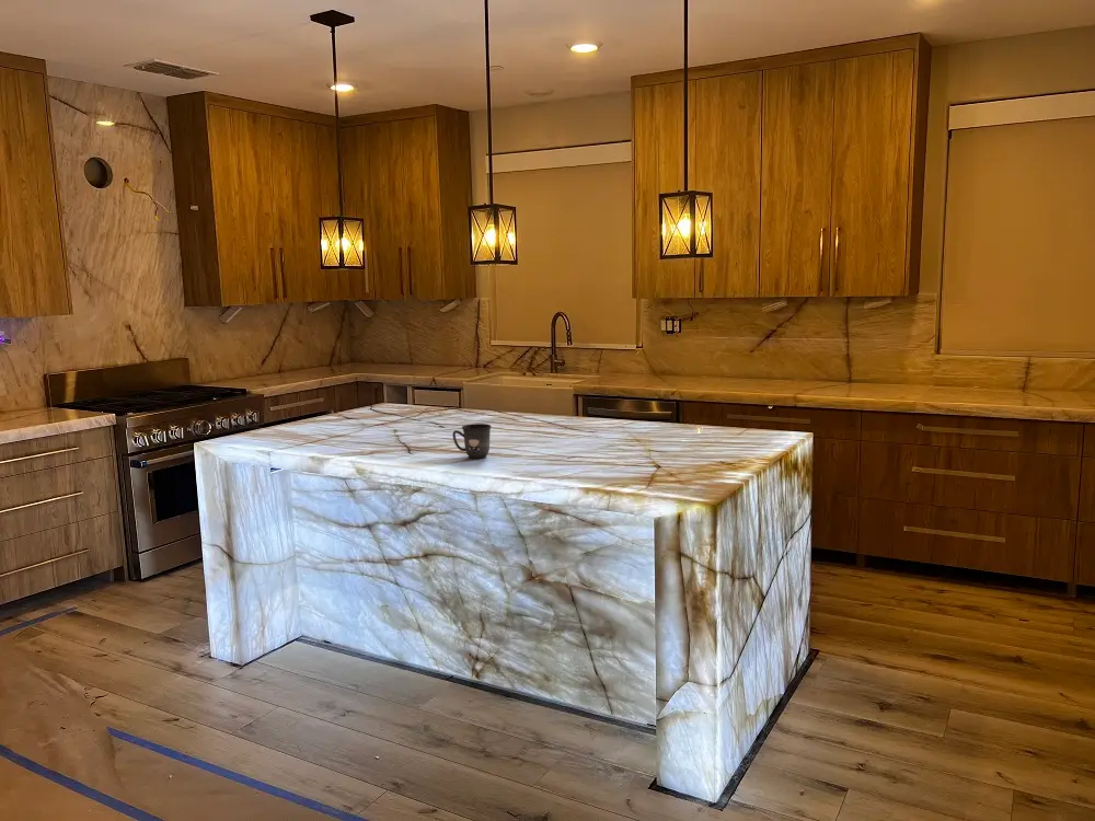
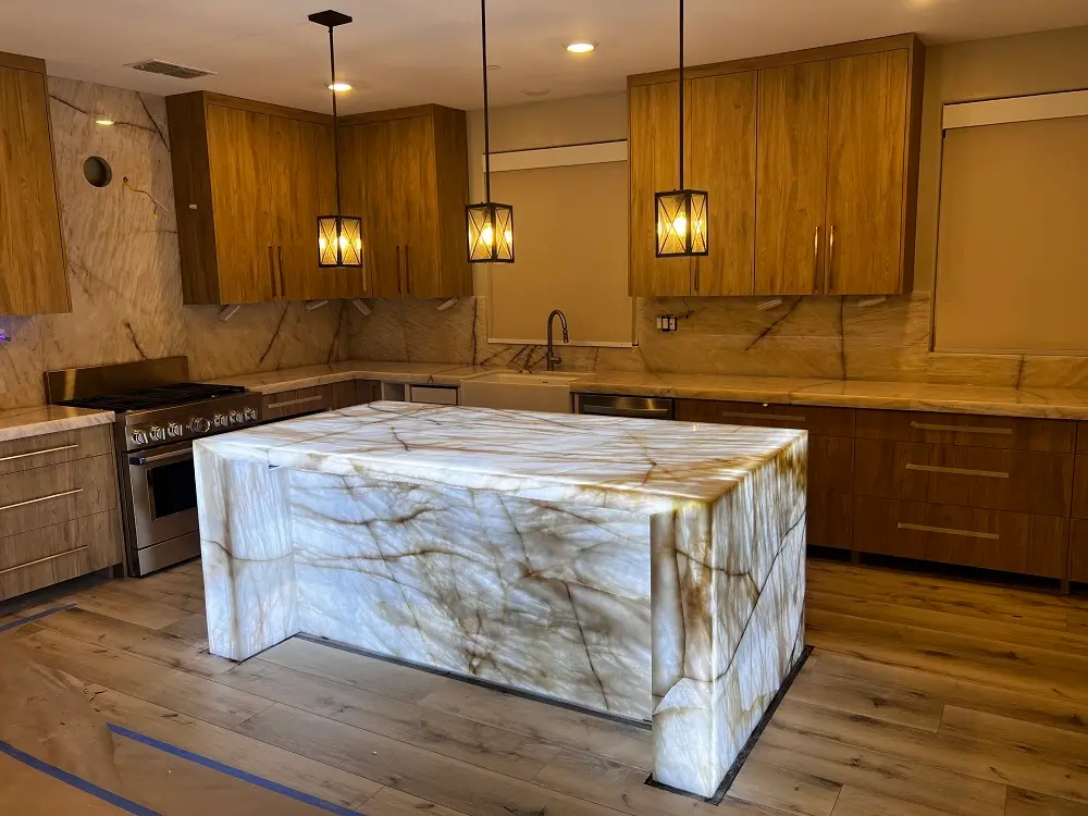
- mug (472, 441)
